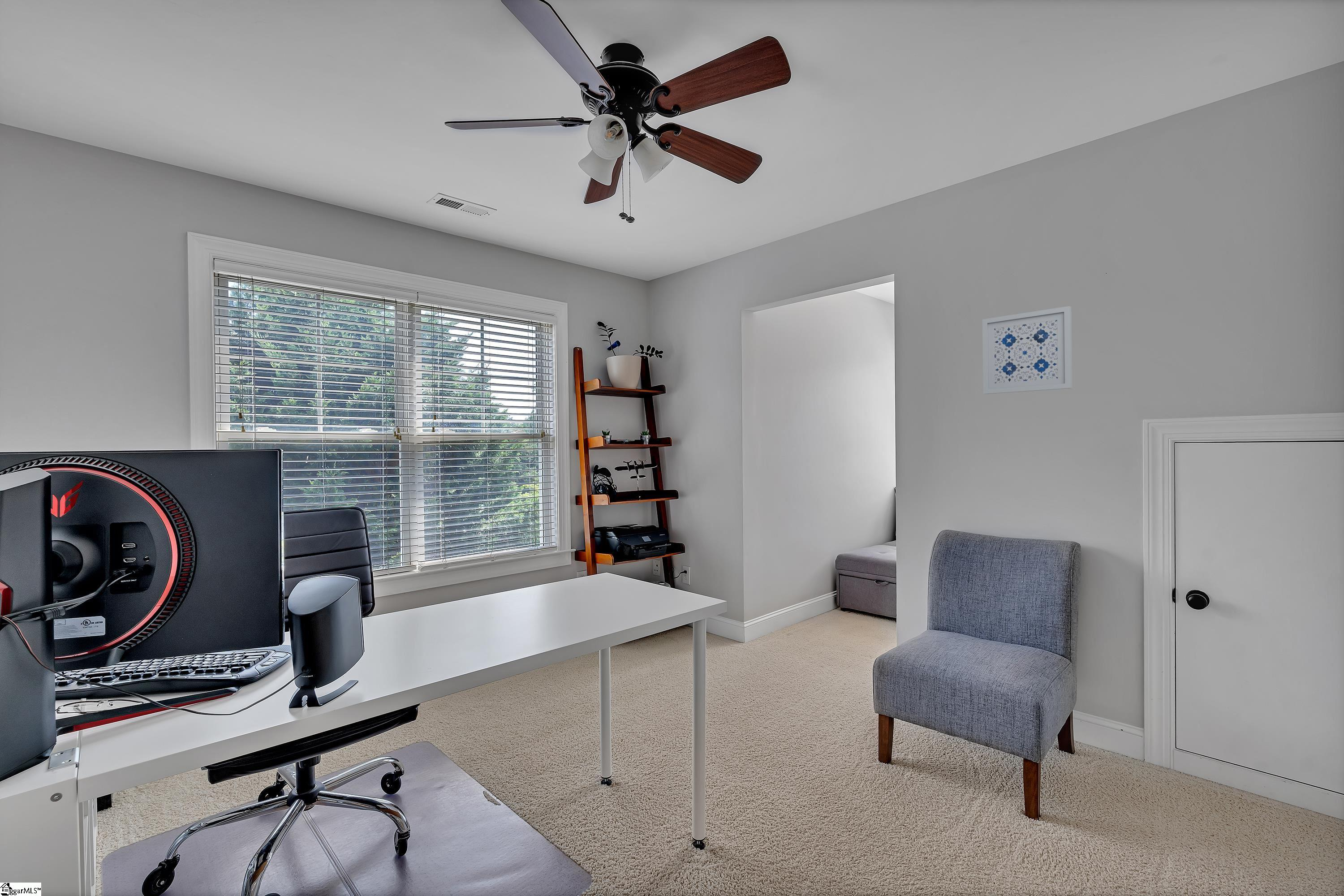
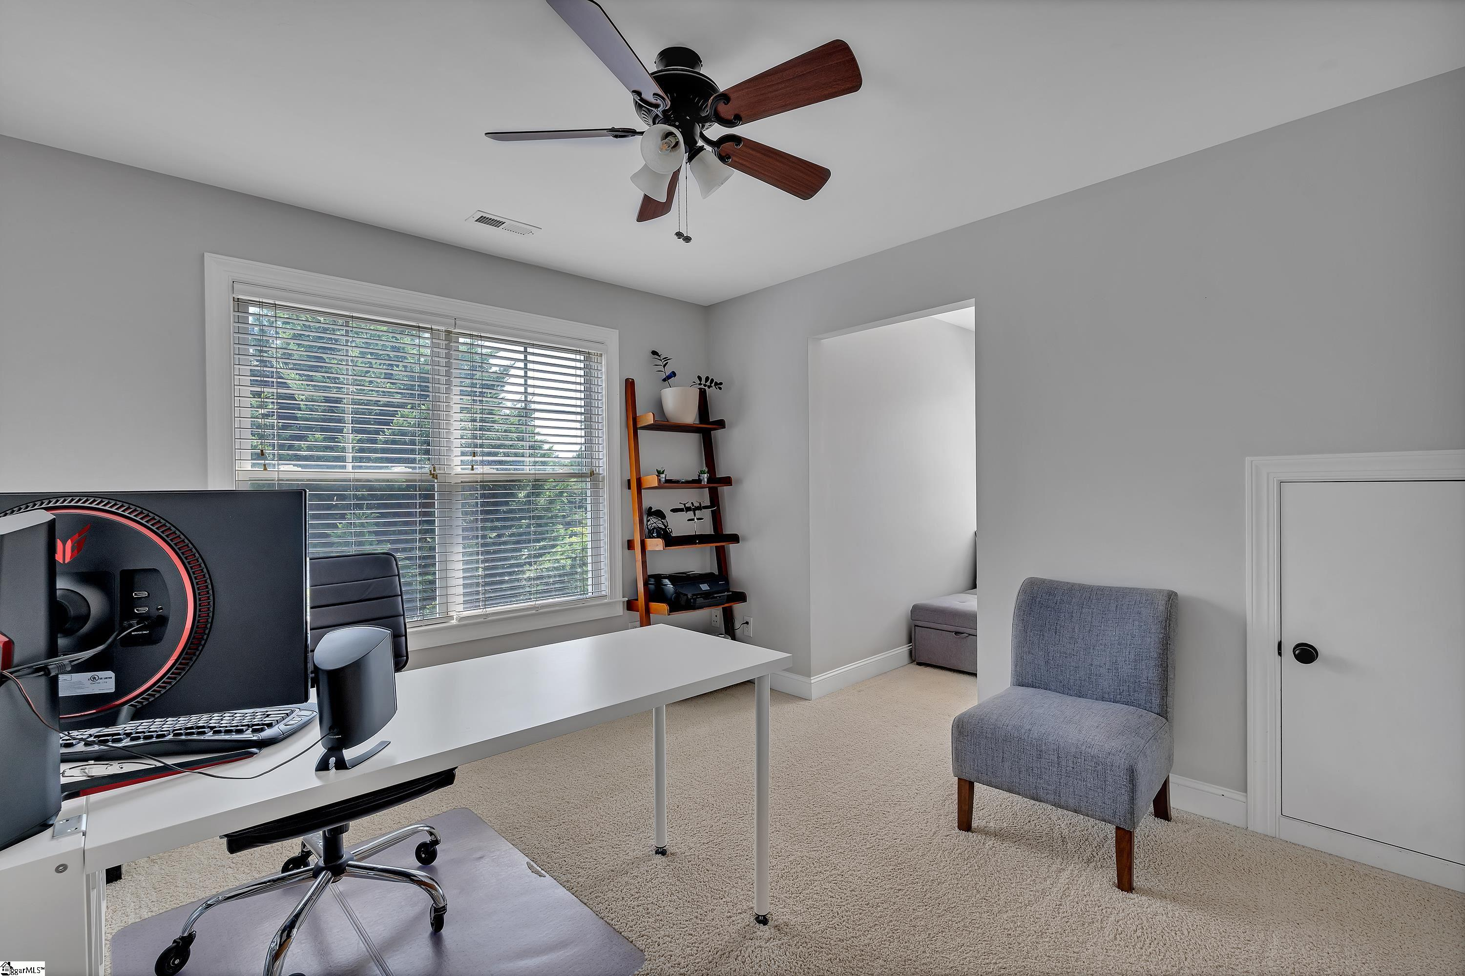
- wall art (1025, 352)
